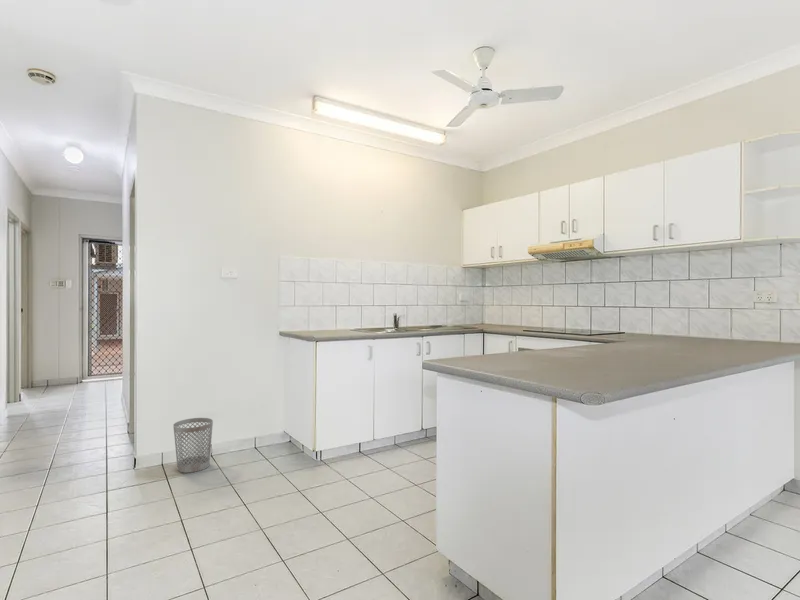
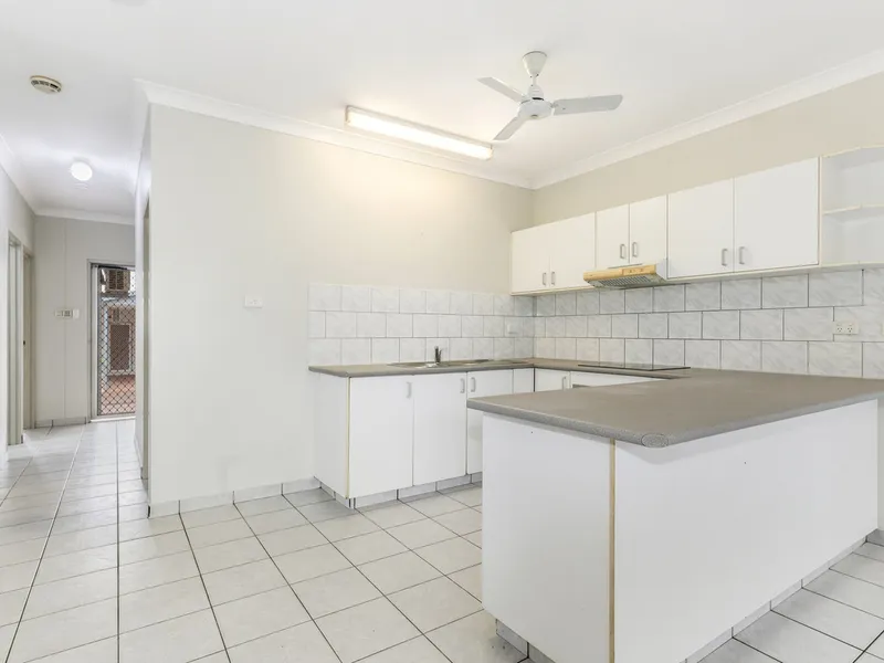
- wastebasket (193, 445)
